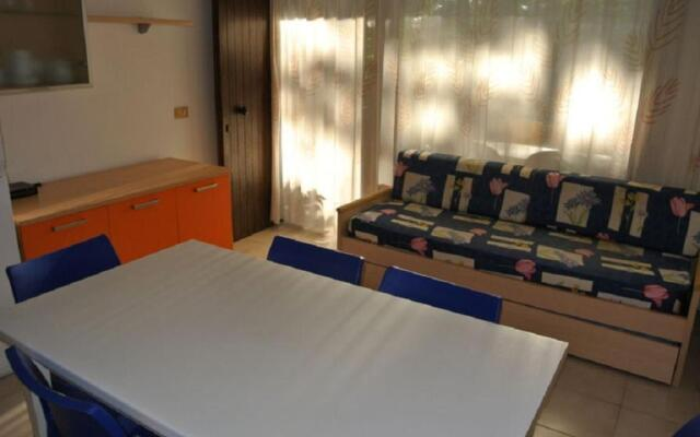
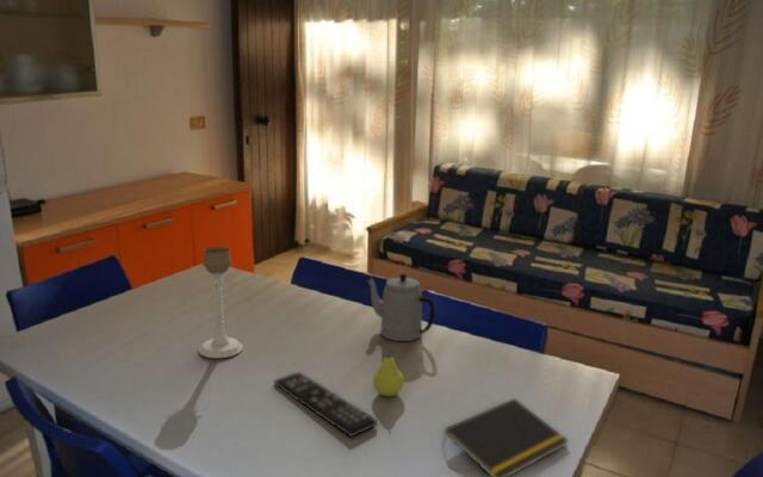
+ remote control (322, 399)
+ candle holder (218, 299)
+ notepad (507, 435)
+ teapot (399, 303)
+ fruit (389, 372)
